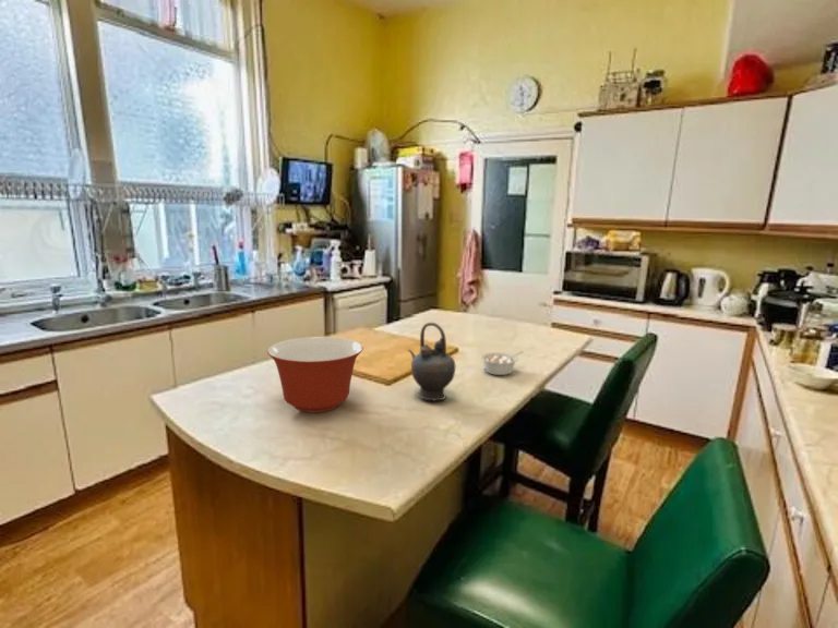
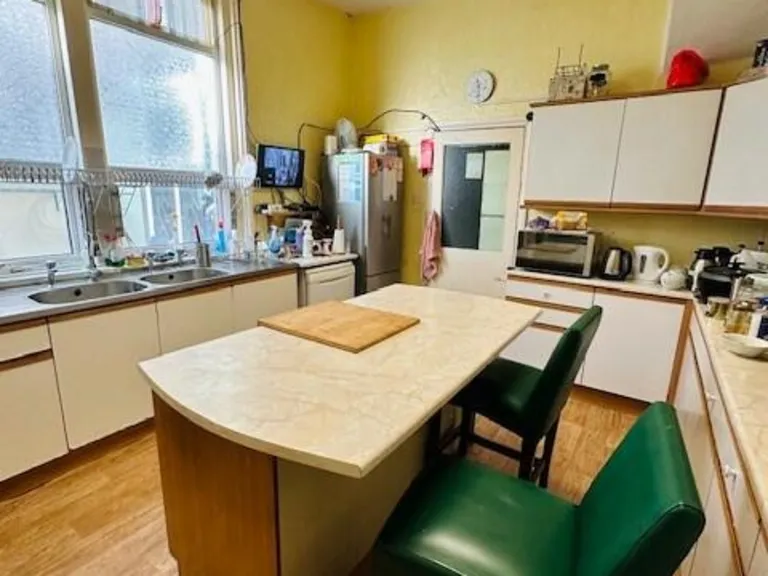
- mixing bowl (316, 375)
- teapot (429, 359)
- legume (500, 362)
